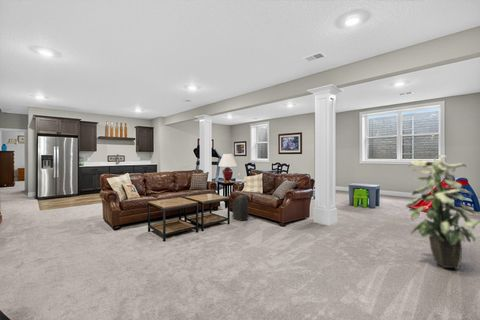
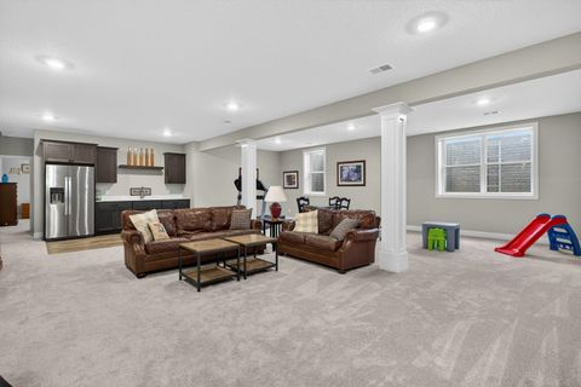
- backpack (242, 206)
- indoor plant (439, 209)
